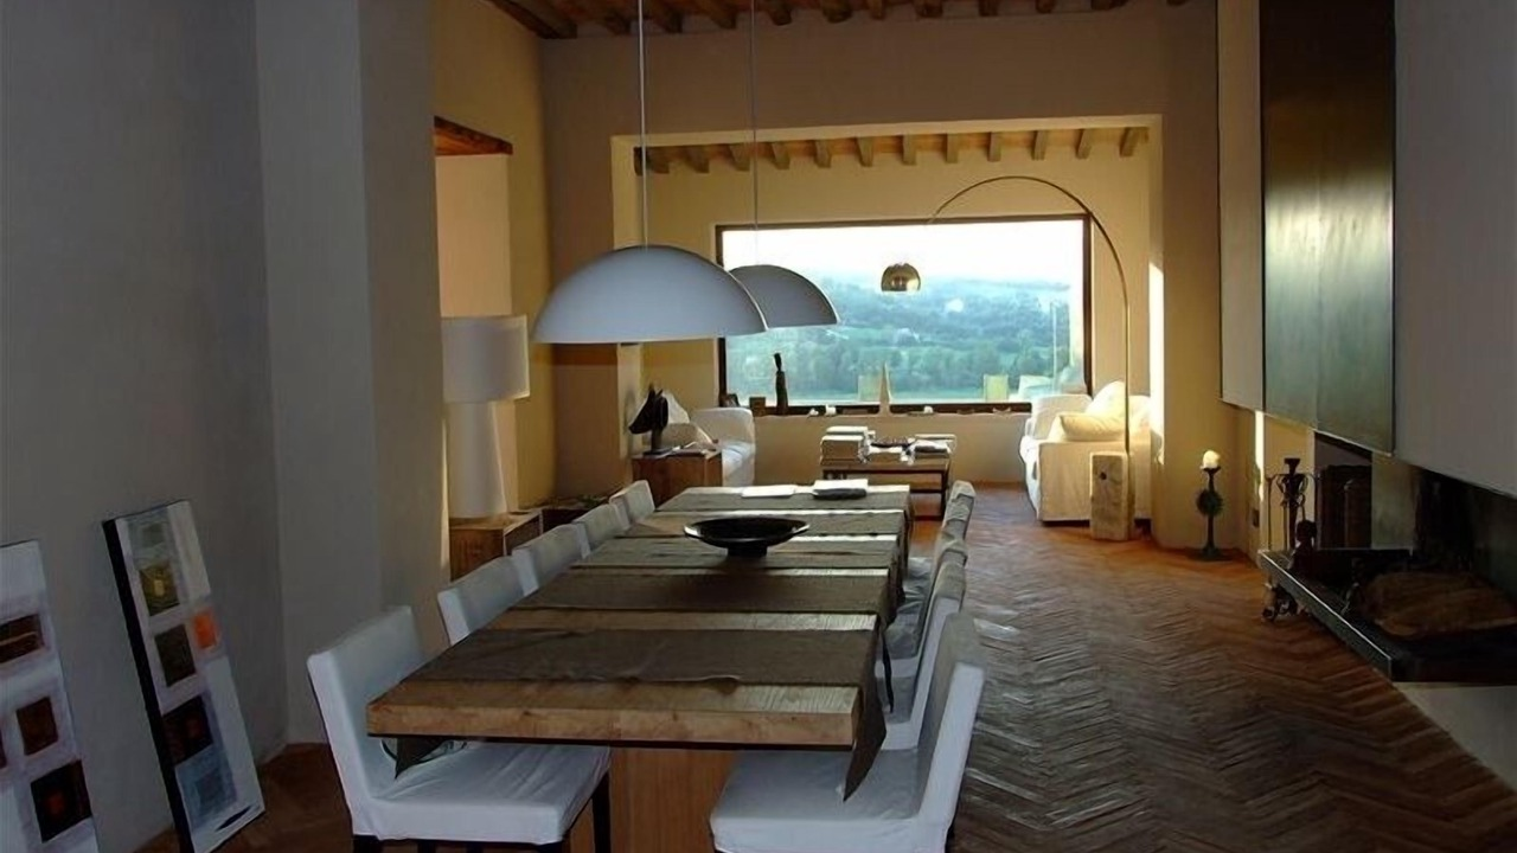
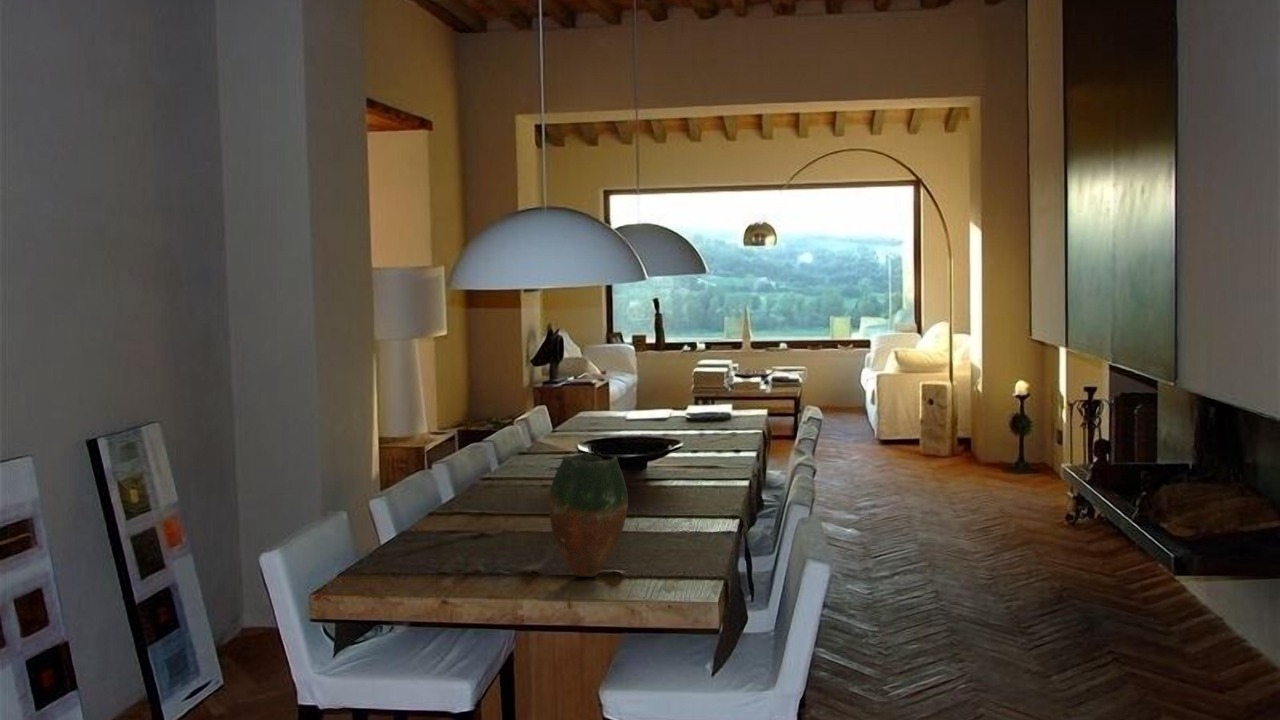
+ vase (588, 515)
